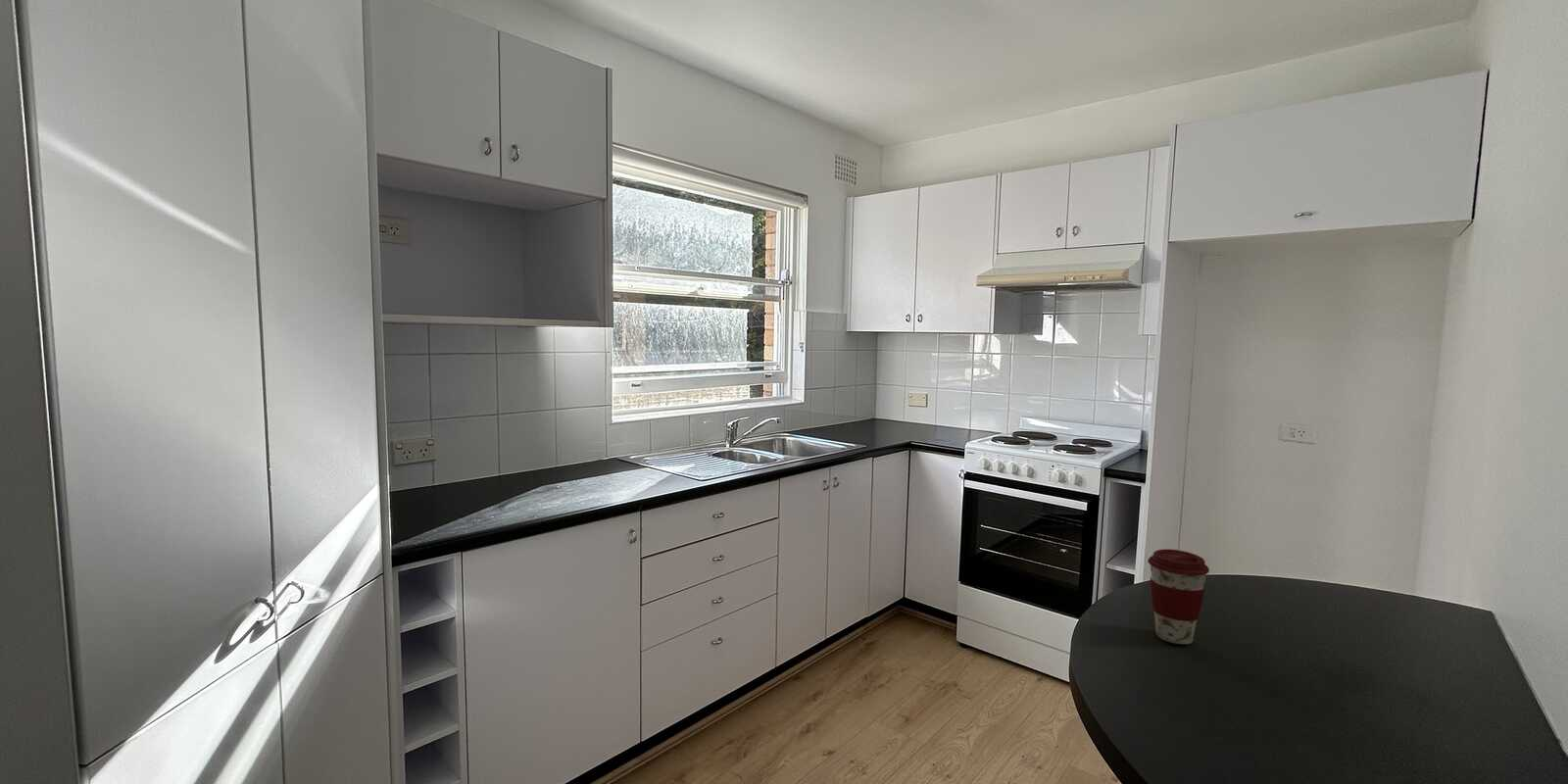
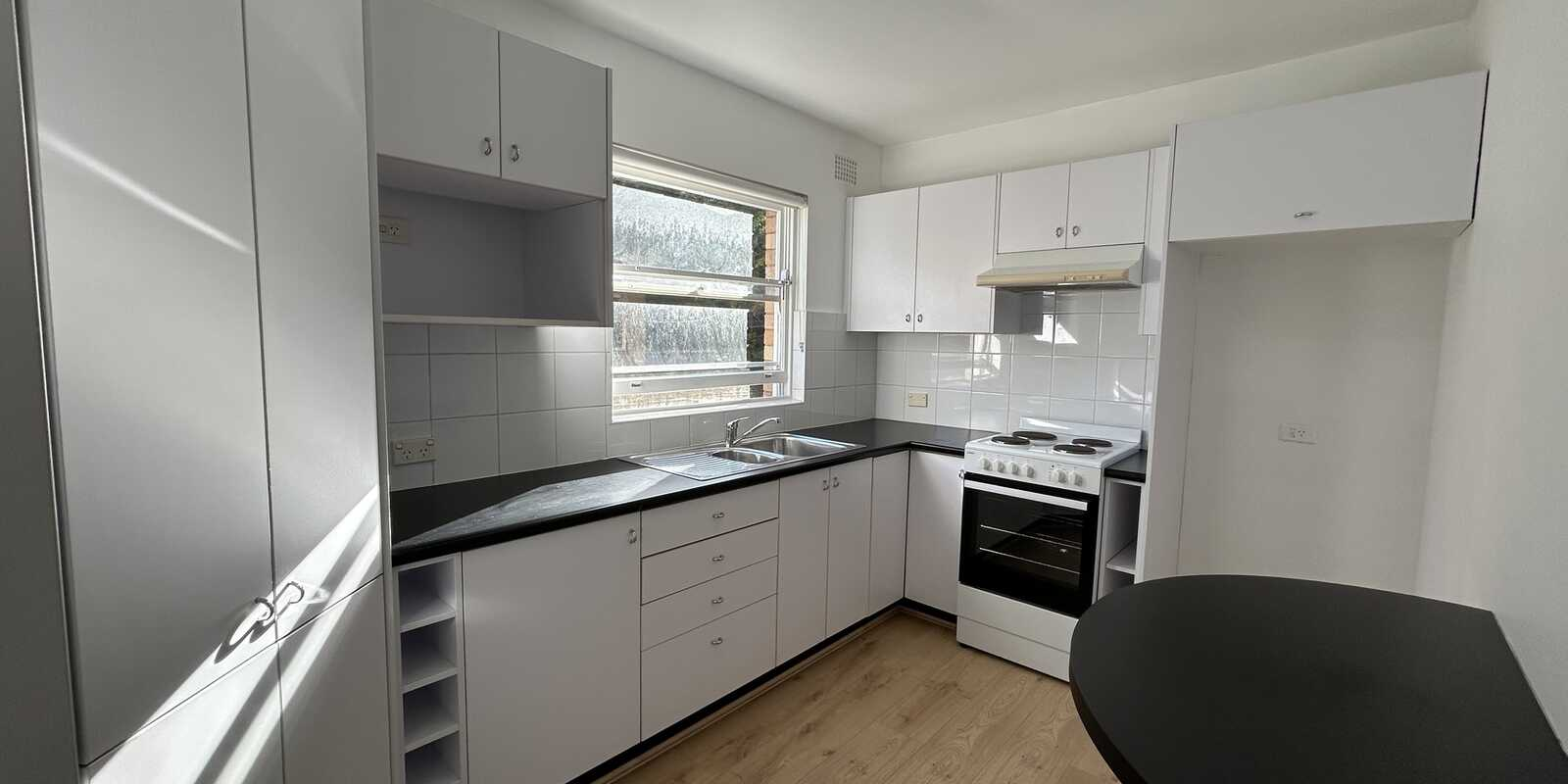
- coffee cup (1176, 596)
